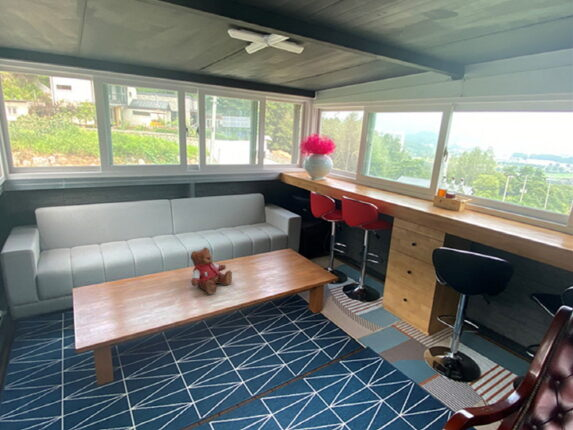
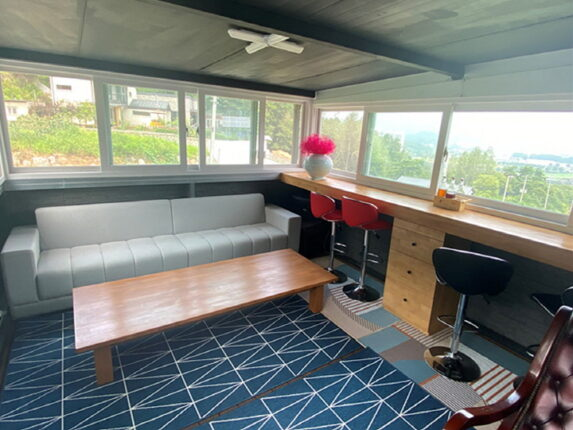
- teddy bear (209, 268)
